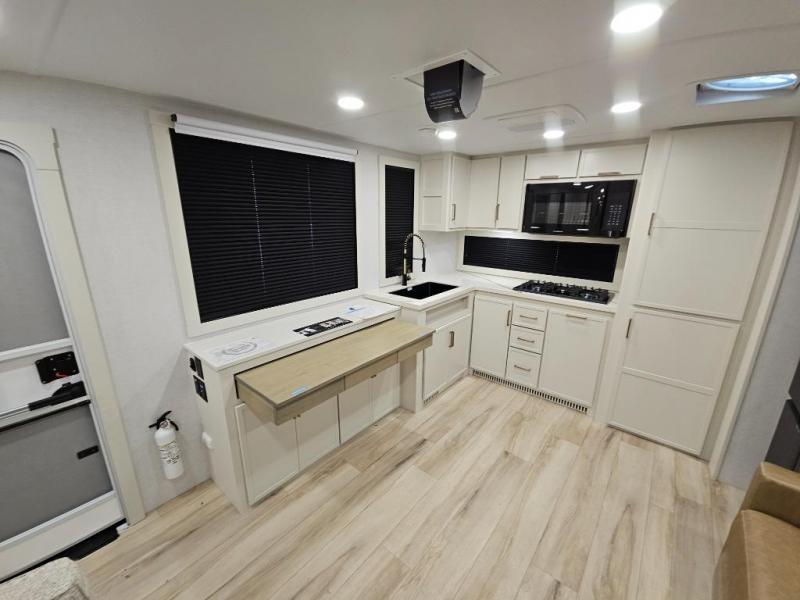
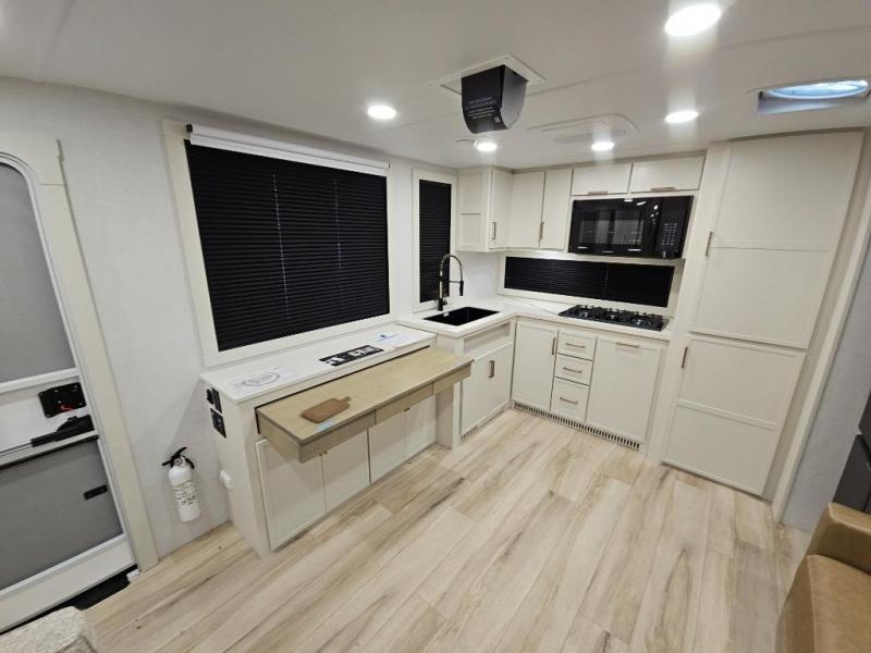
+ chopping board (330, 407)
